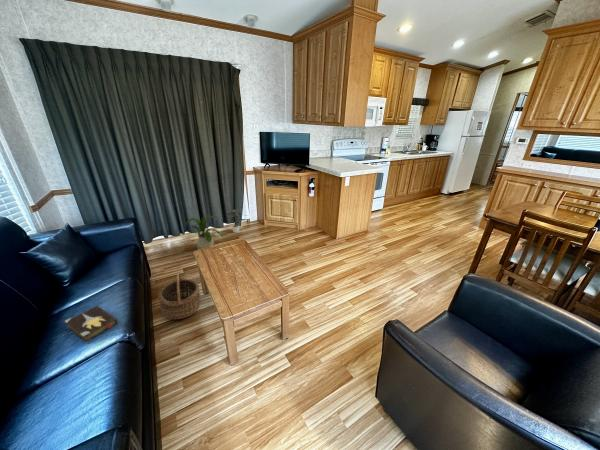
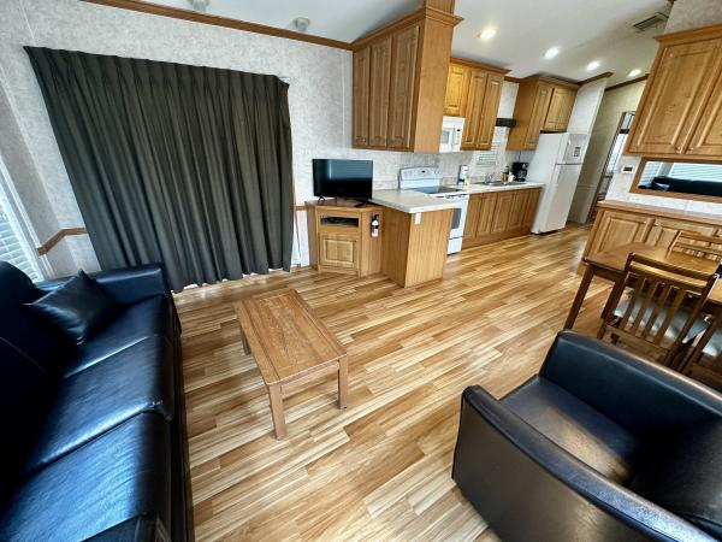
- house plant (203, 229)
- wicker basket (179, 293)
- potted plant (235, 219)
- hardback book (91, 322)
